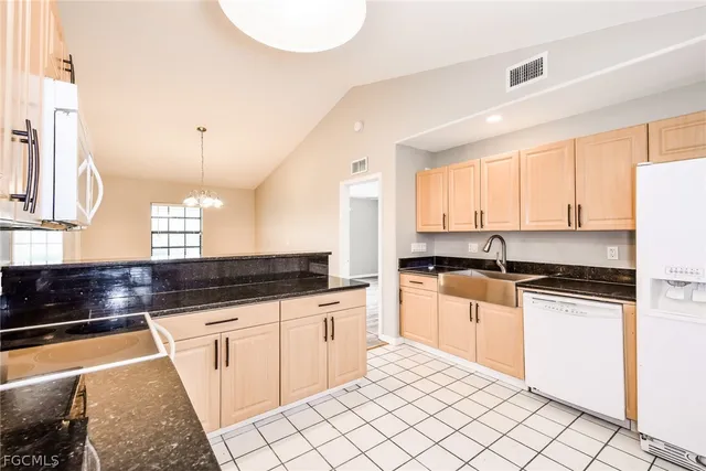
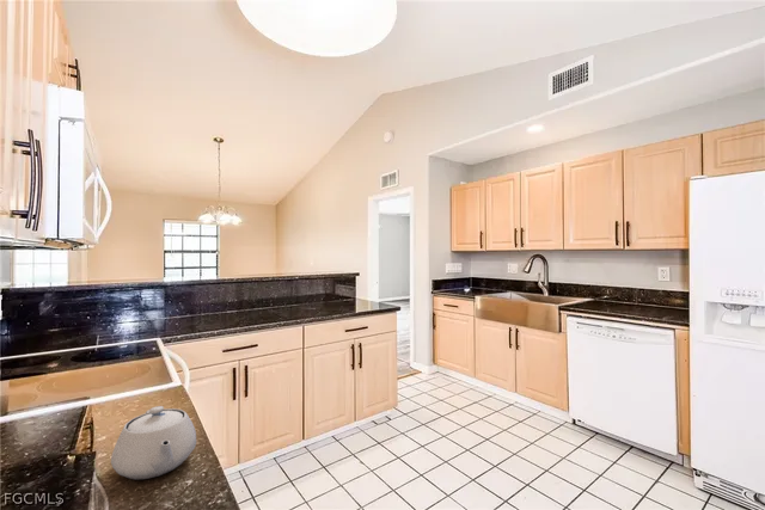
+ teapot (158, 436)
